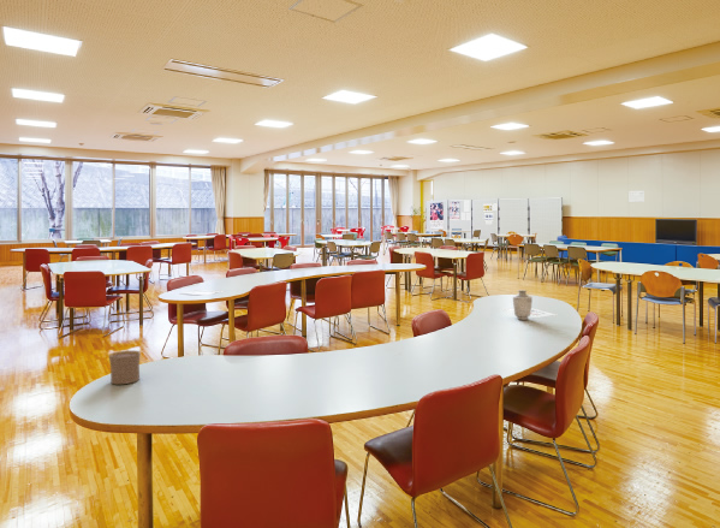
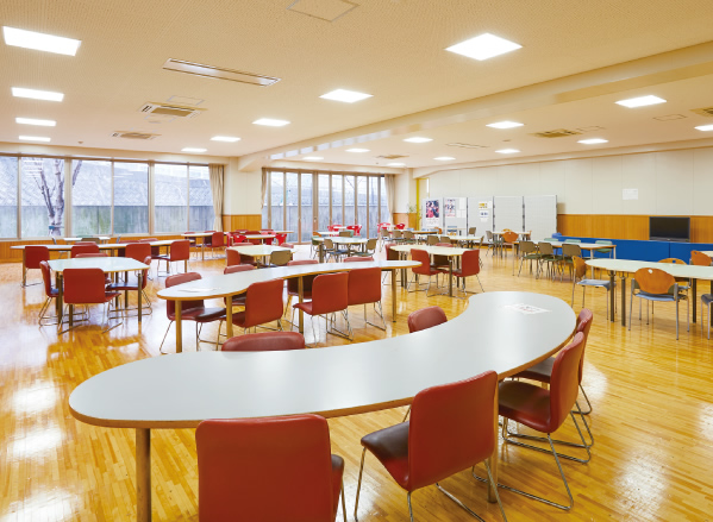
- vase (522, 304)
- cup (125, 367)
